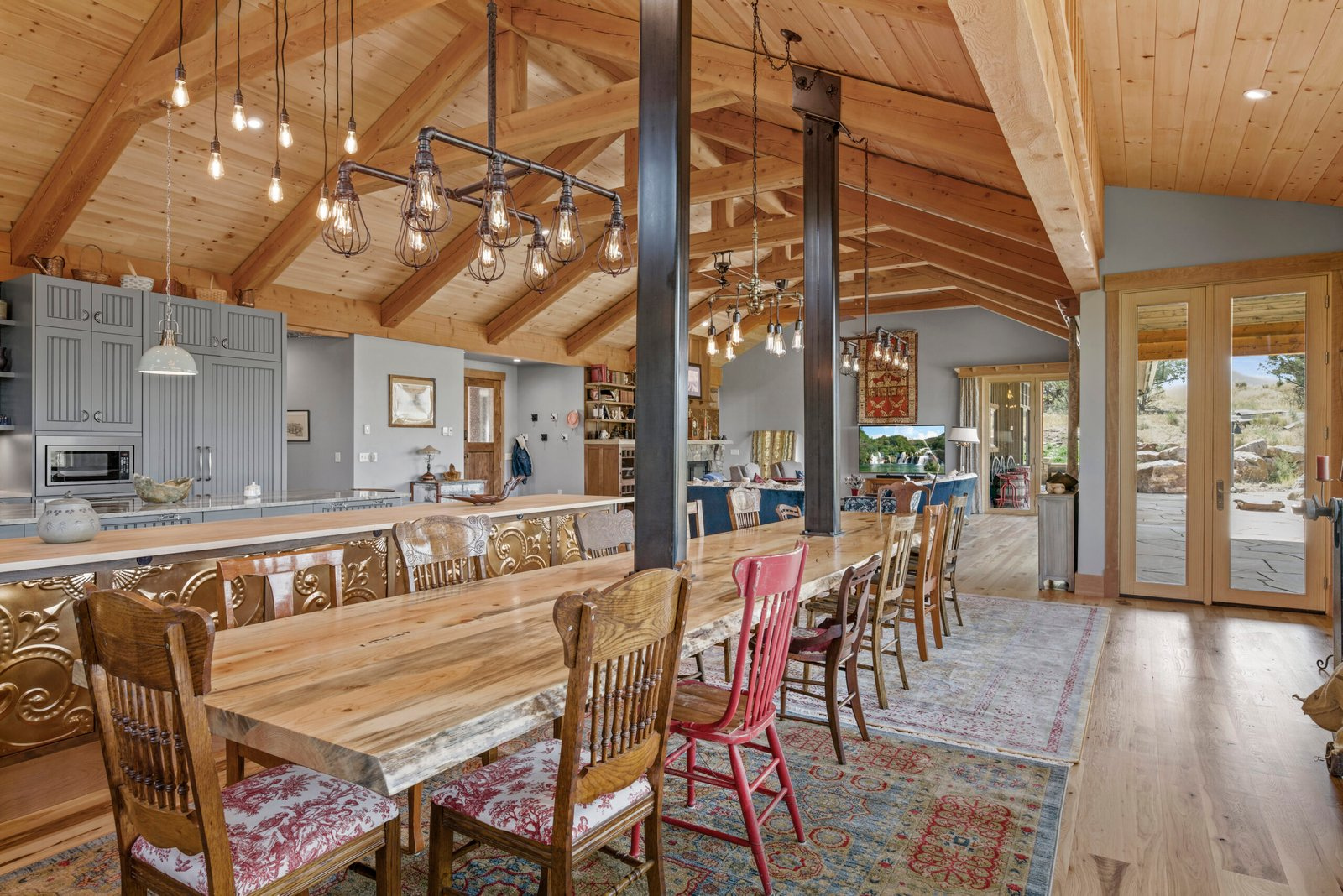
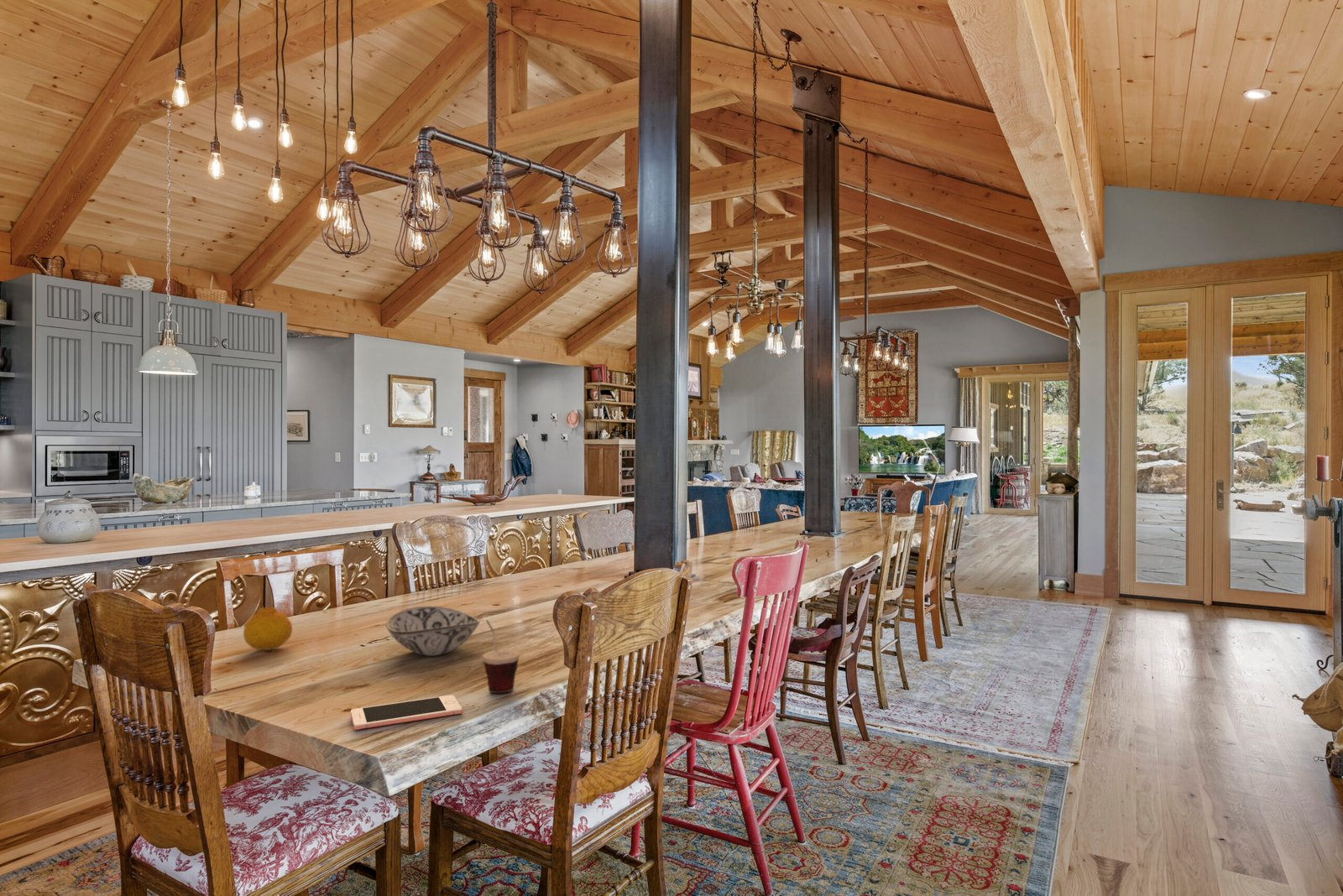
+ decorative bowl (433, 633)
+ cell phone (406, 711)
+ fruit (268, 628)
+ cup (496, 656)
